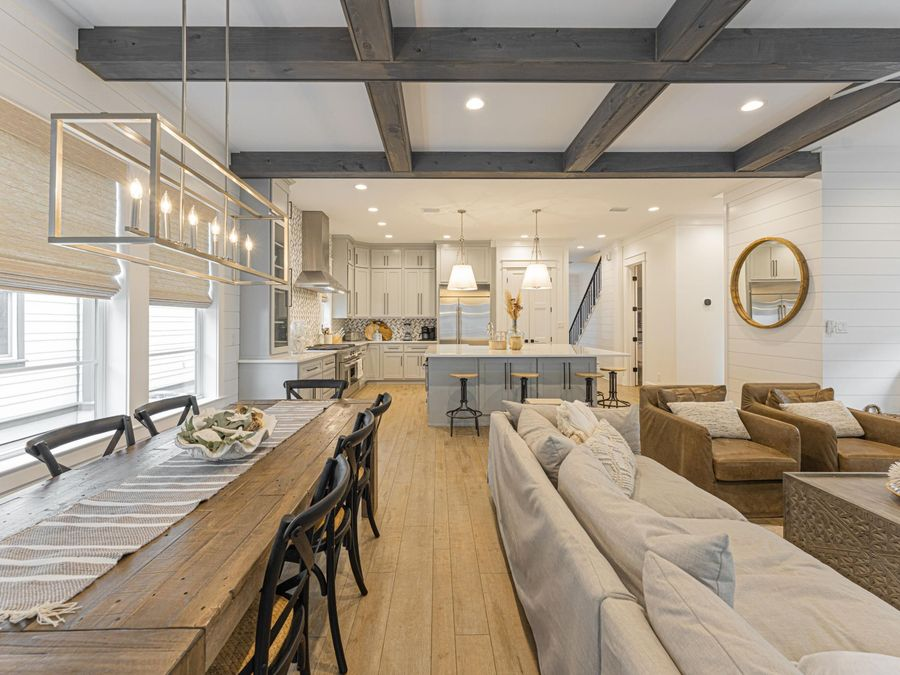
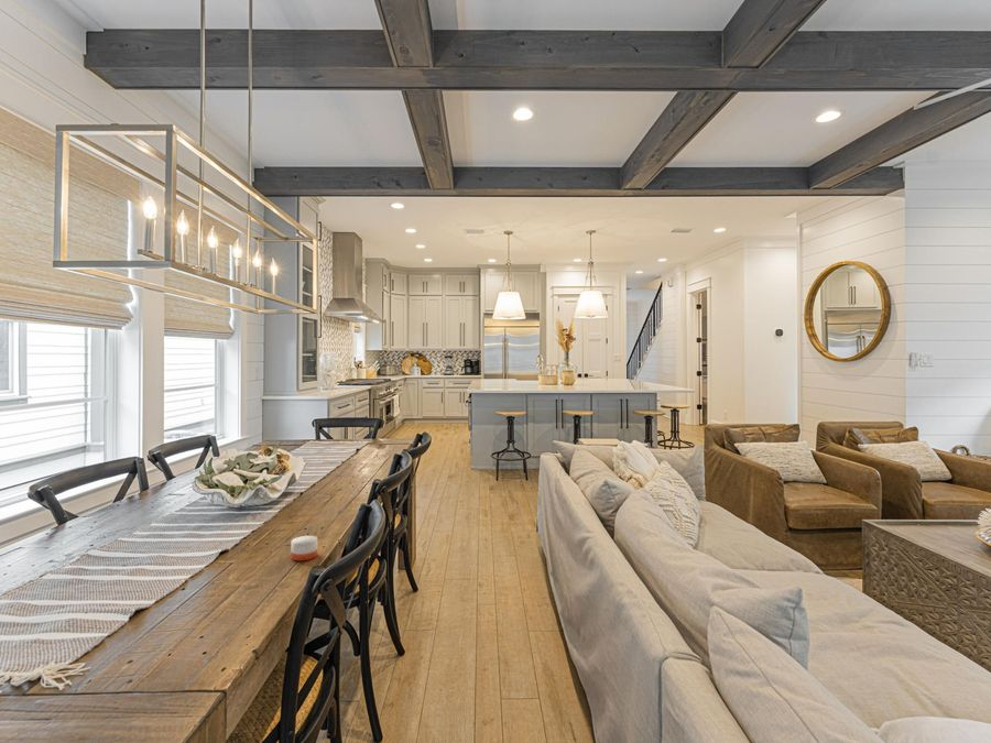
+ candle (304, 538)
